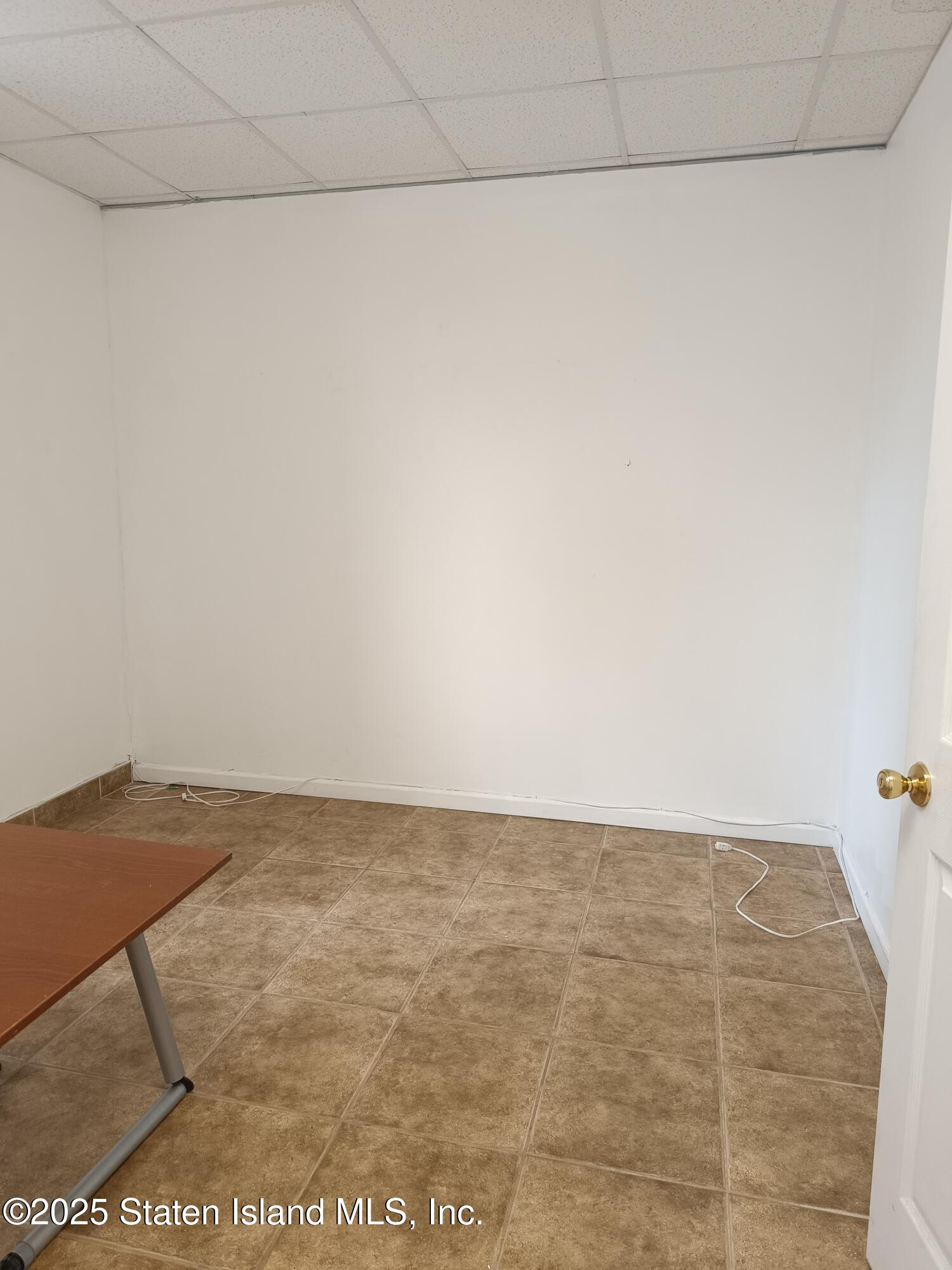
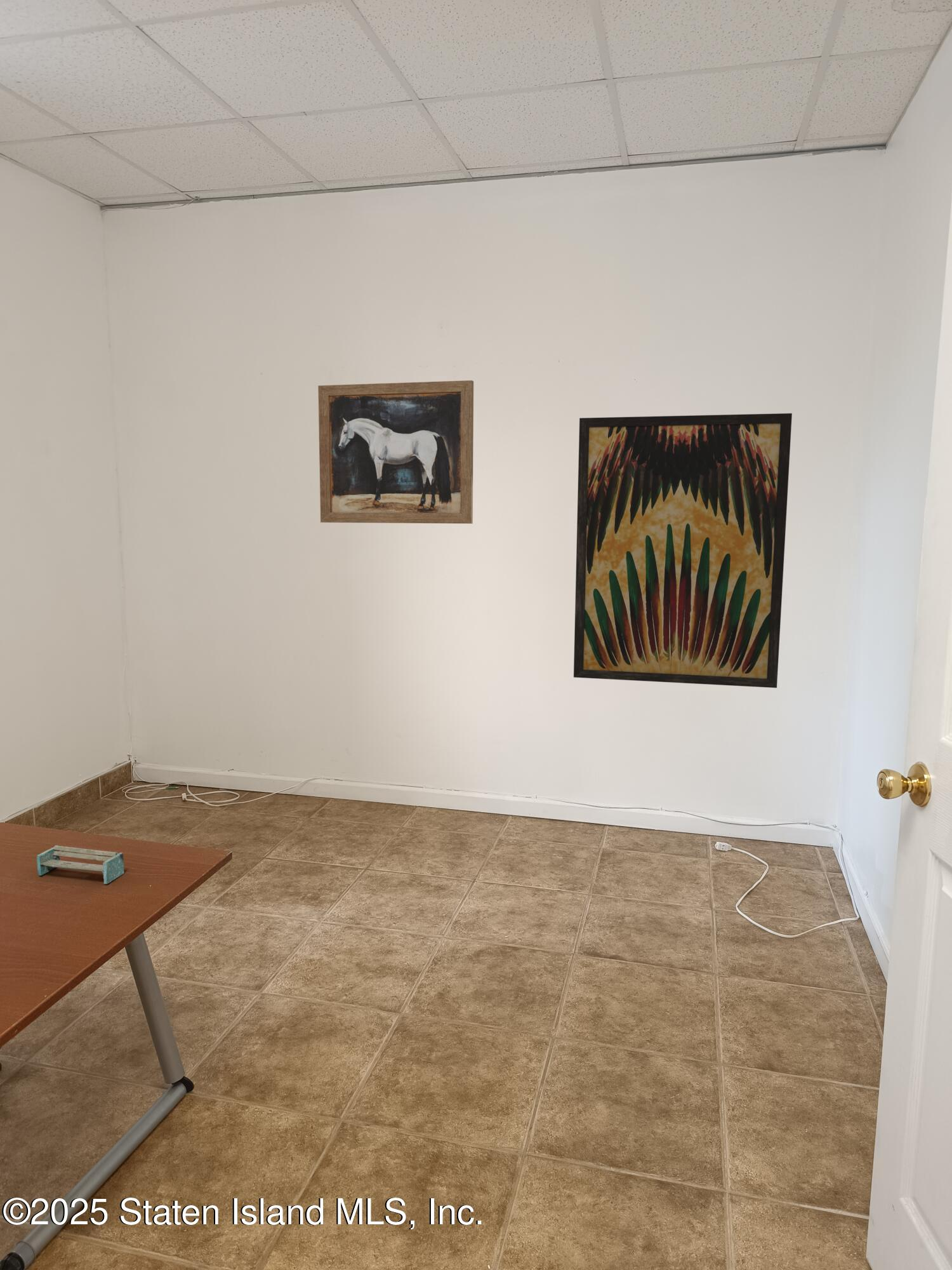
+ shelf (81, 863)
+ wall art (394, 453)
+ wall art (677, 551)
